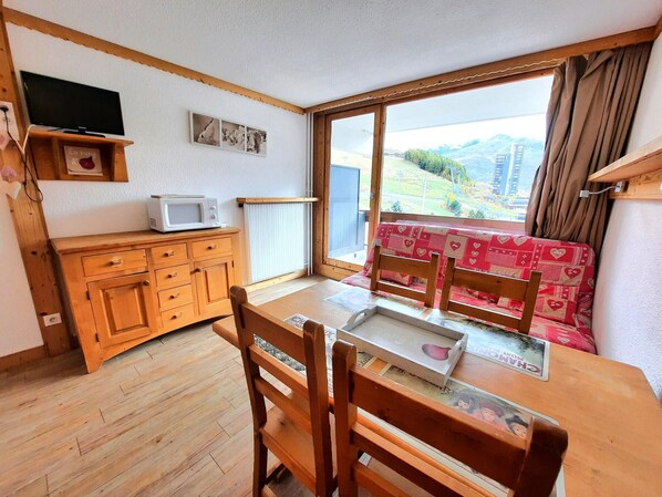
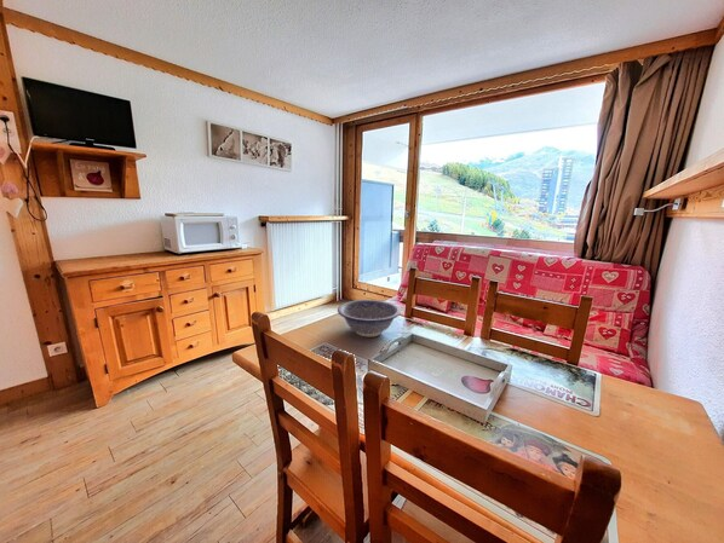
+ decorative bowl (368, 319)
